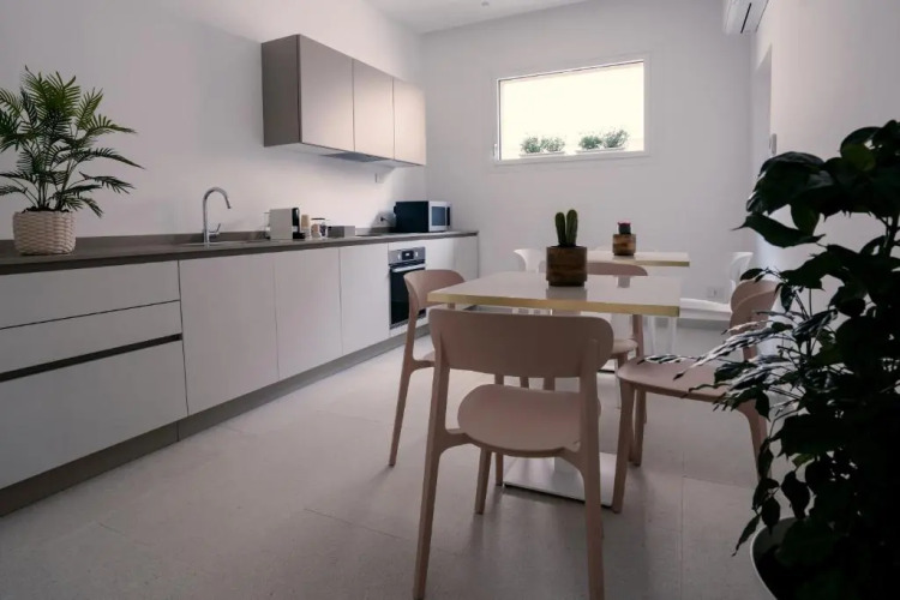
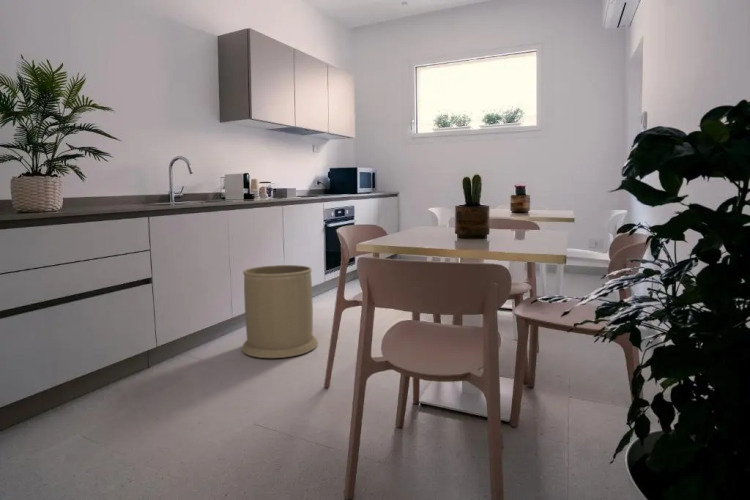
+ trash can (279, 308)
